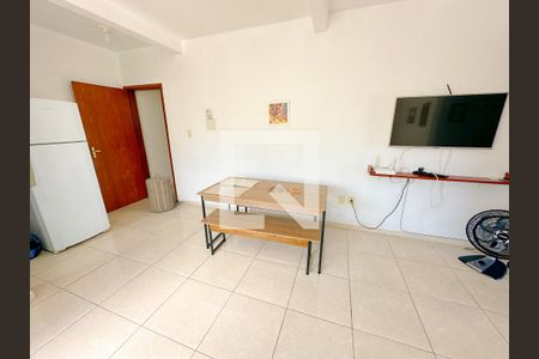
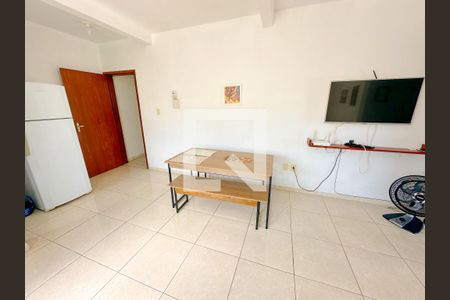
- laundry hamper (159, 191)
